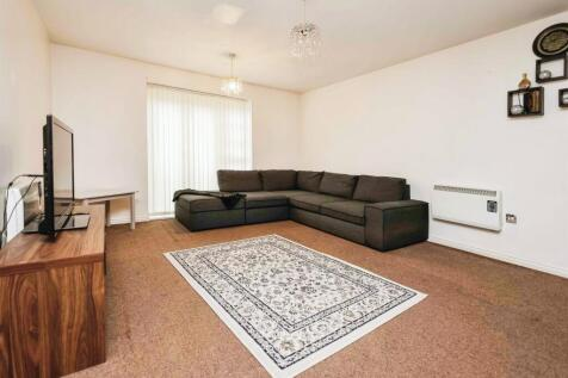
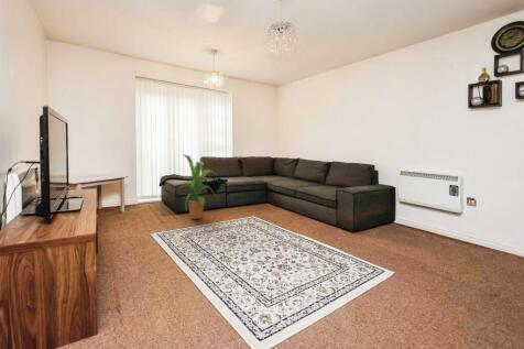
+ house plant (201, 187)
